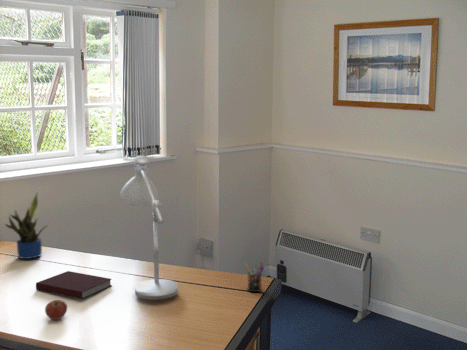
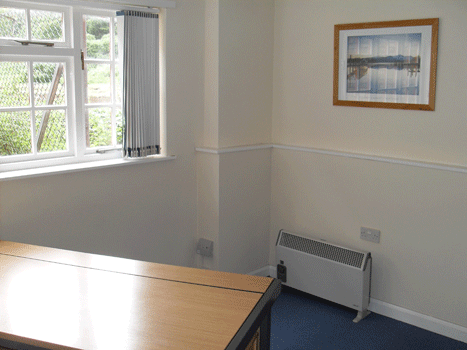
- notebook (74, 284)
- desk lamp (153, 220)
- pen holder (255, 275)
- apple (56, 309)
- potted plant (27, 225)
